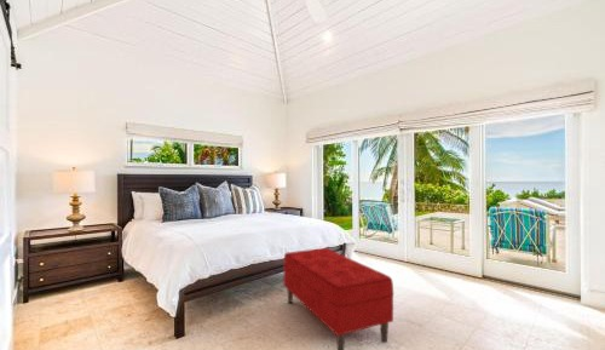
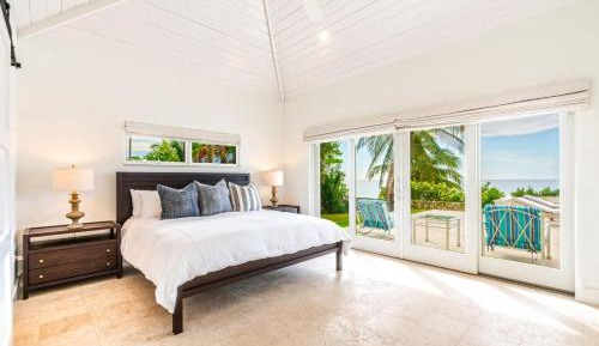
- bench (330, 291)
